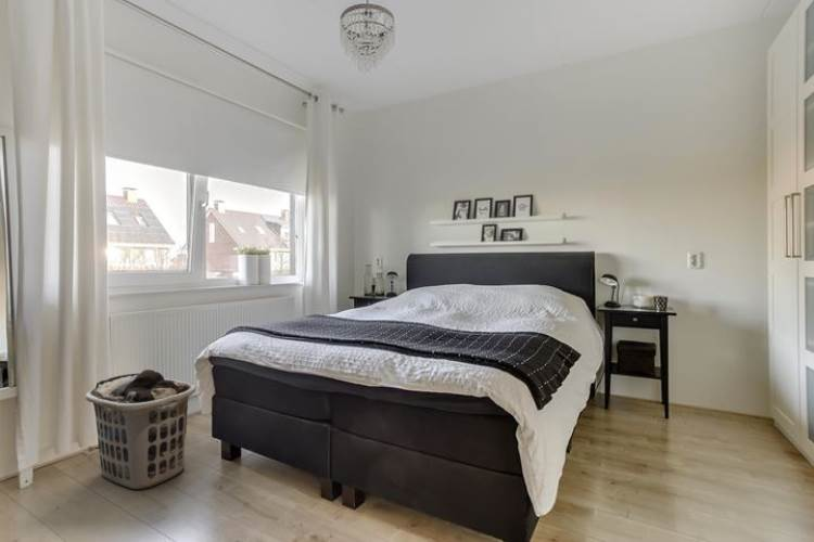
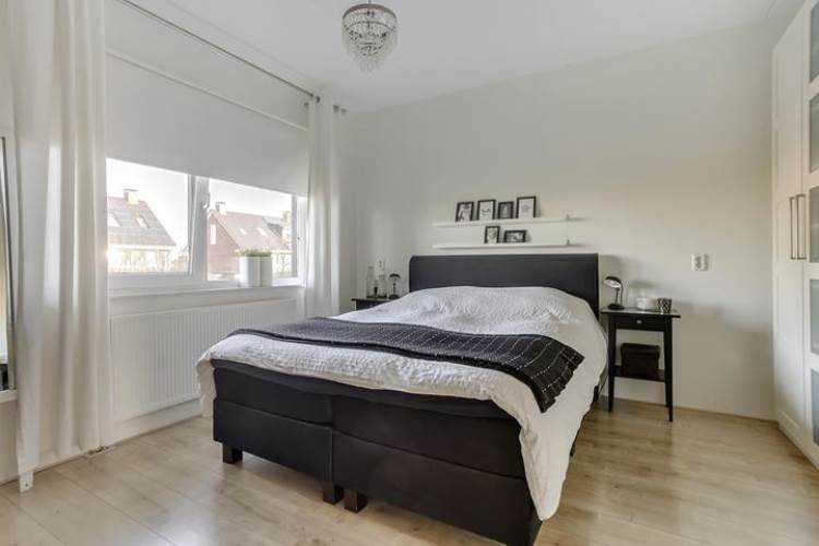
- clothes hamper (142, 422)
